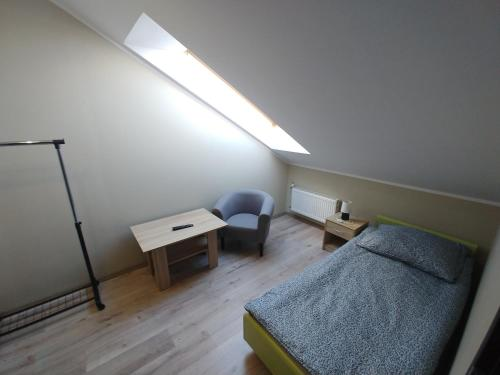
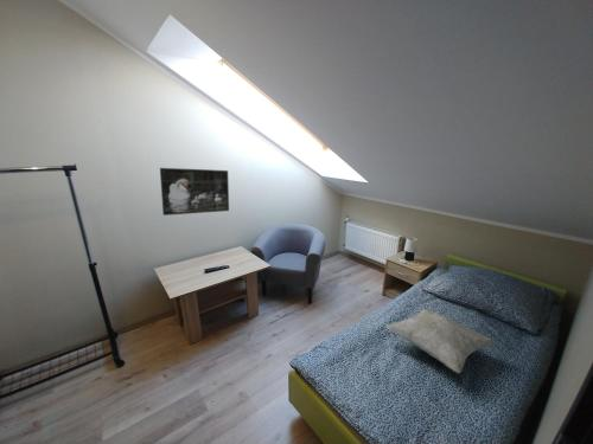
+ decorative pillow (438, 334)
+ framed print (197, 191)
